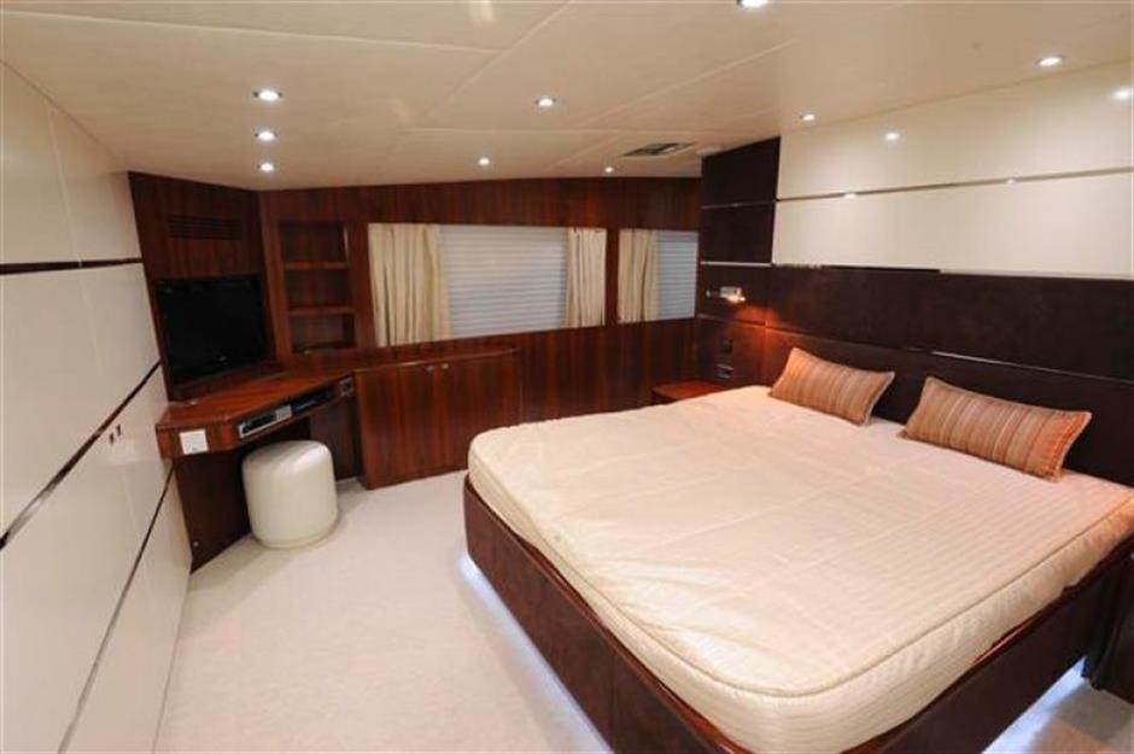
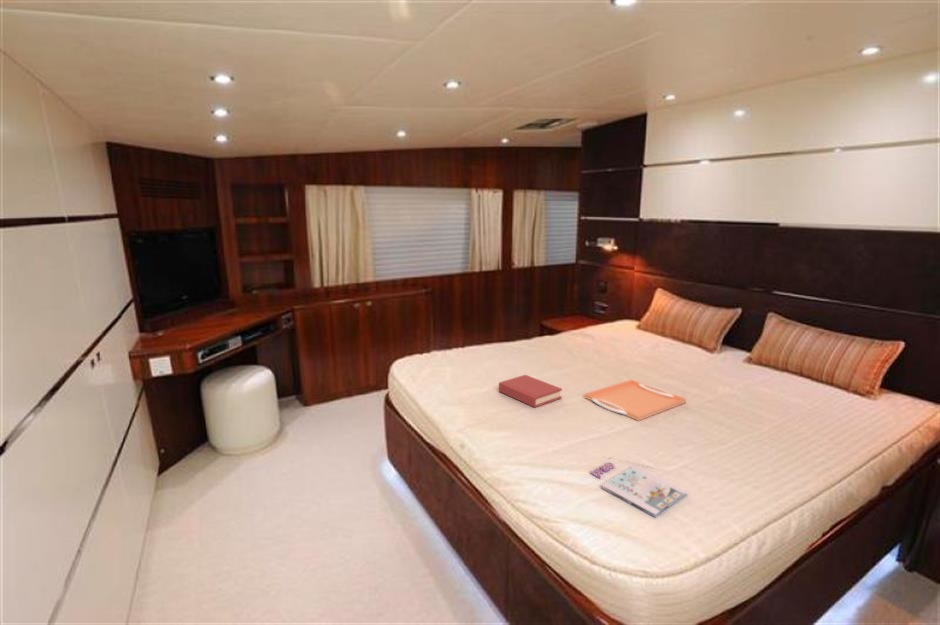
+ hardback book (529, 390)
+ magazine (633, 484)
+ serving tray (634, 398)
